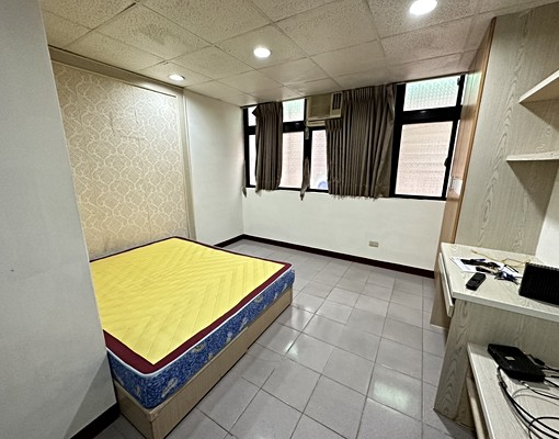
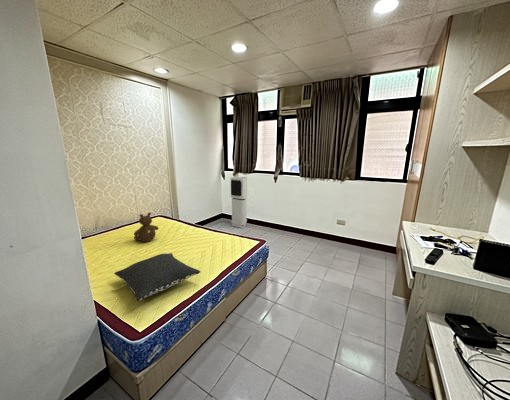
+ teddy bear (144, 226)
+ pillow (157, 272)
+ air purifier (241, 201)
